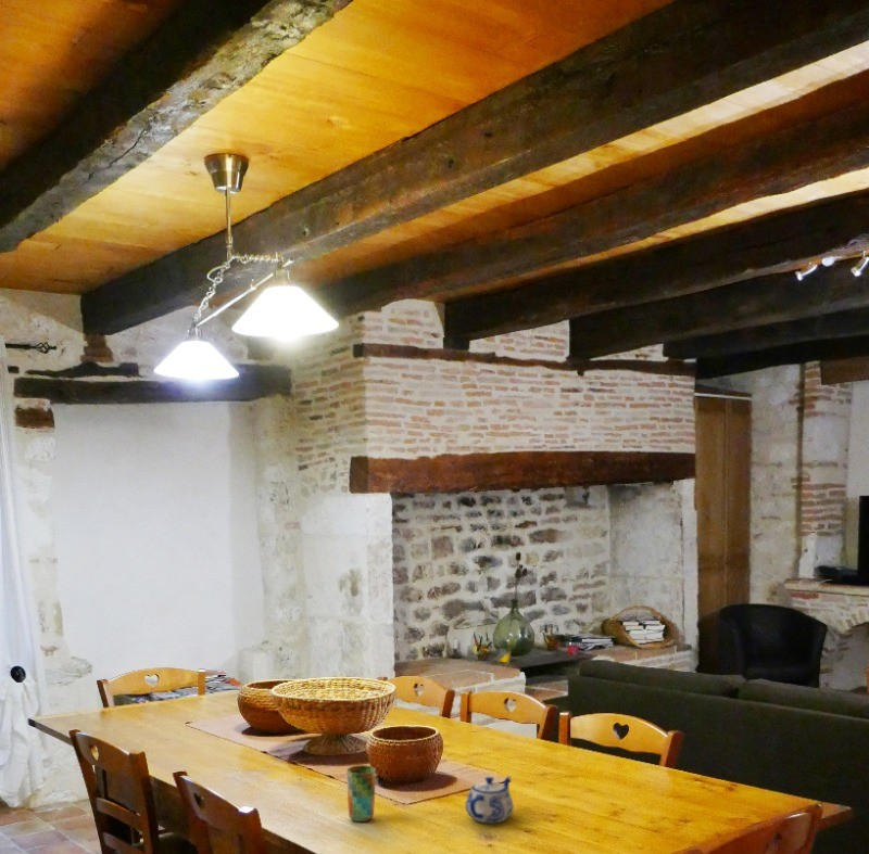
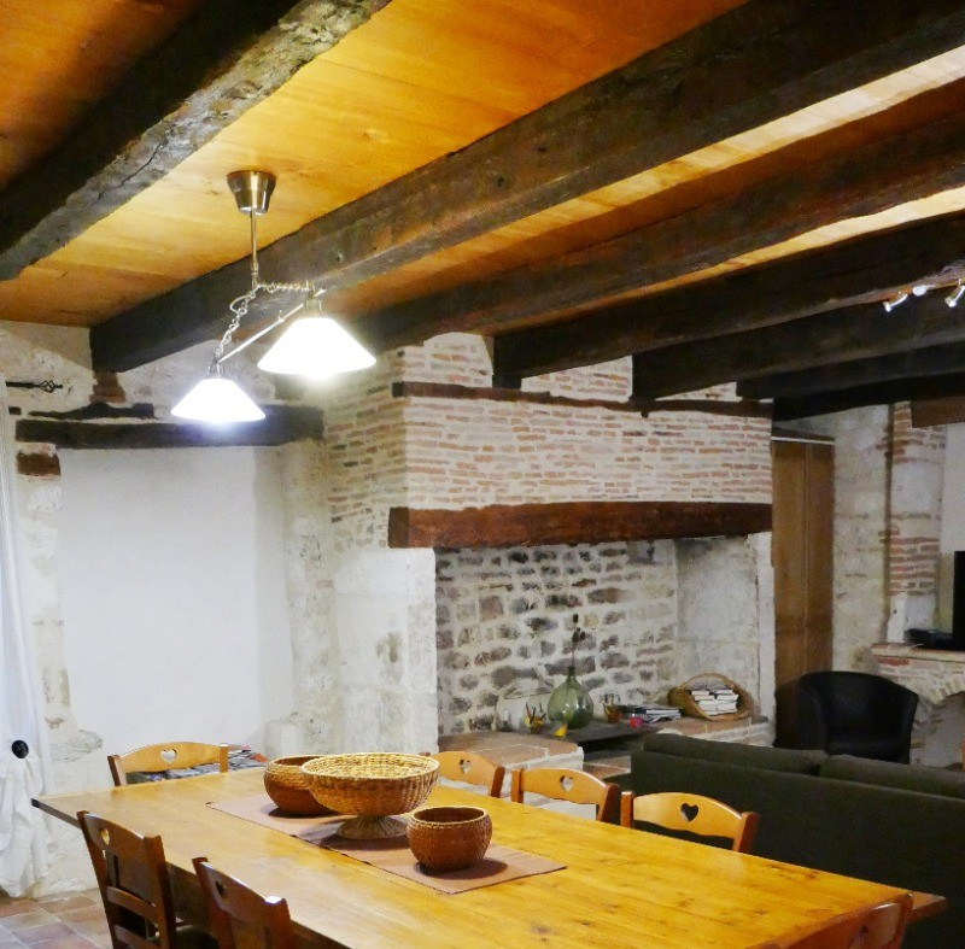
- cup (361, 793)
- teapot (491, 796)
